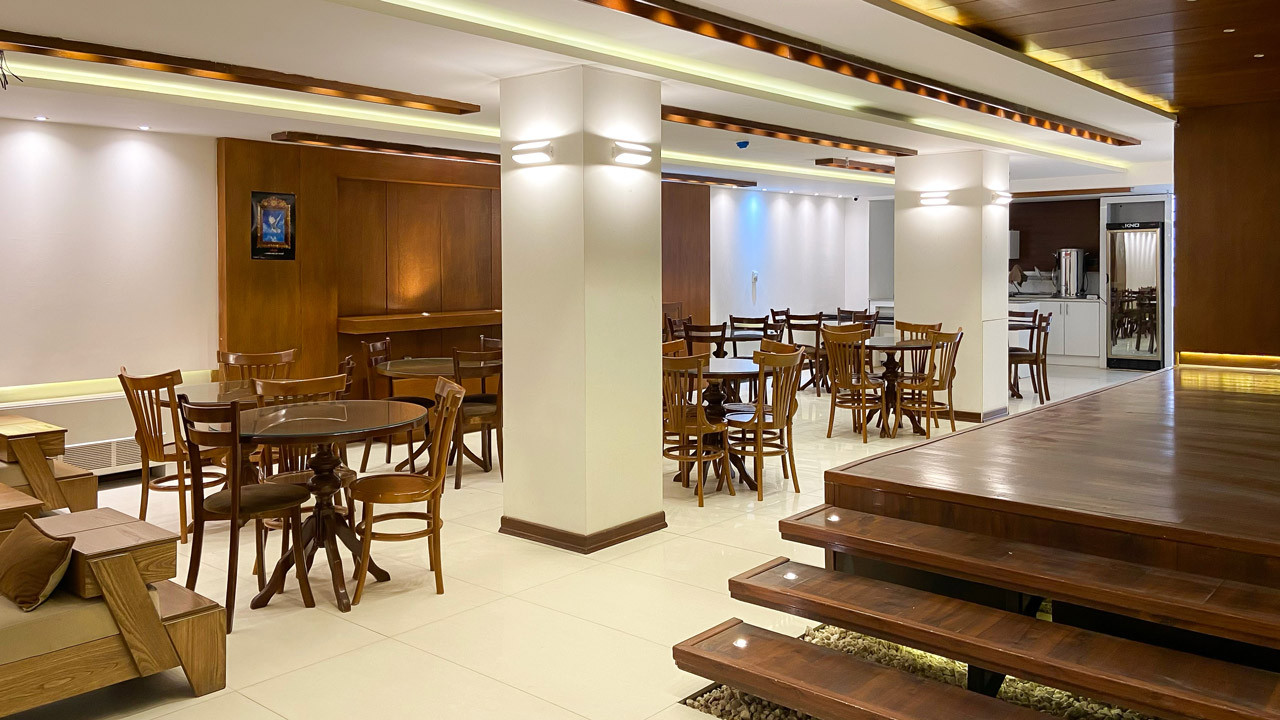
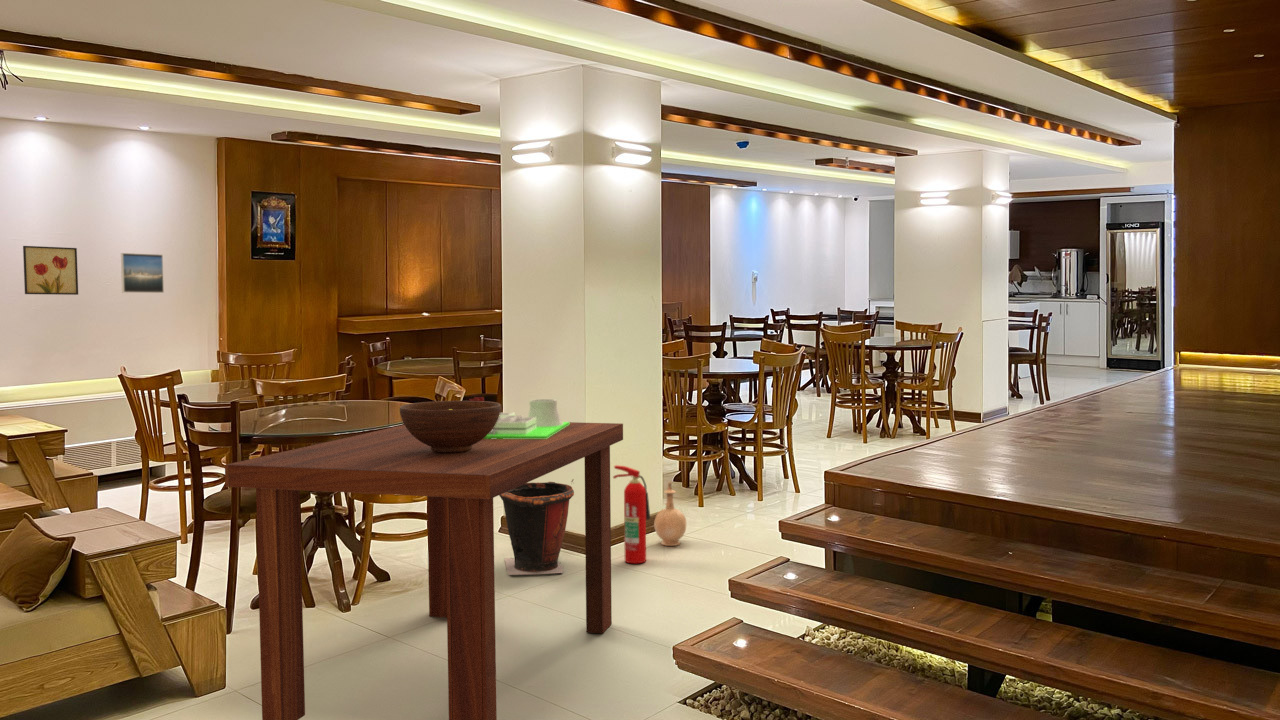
+ architectural model (514, 413)
+ fire extinguisher (631, 512)
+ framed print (142, 273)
+ fruit bowl (451, 427)
+ wall art (50, 270)
+ vase (670, 513)
+ dining table (455, 558)
+ waste bin (537, 524)
